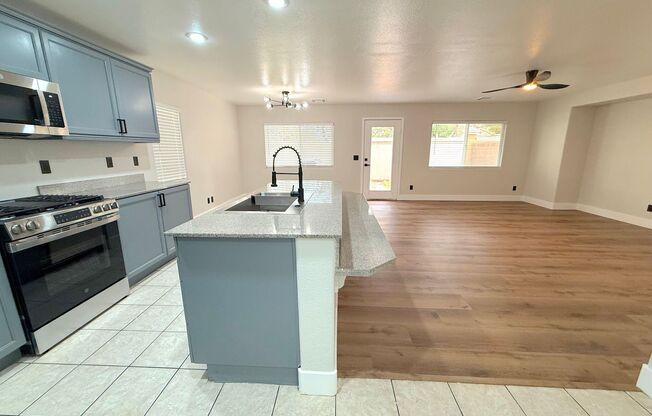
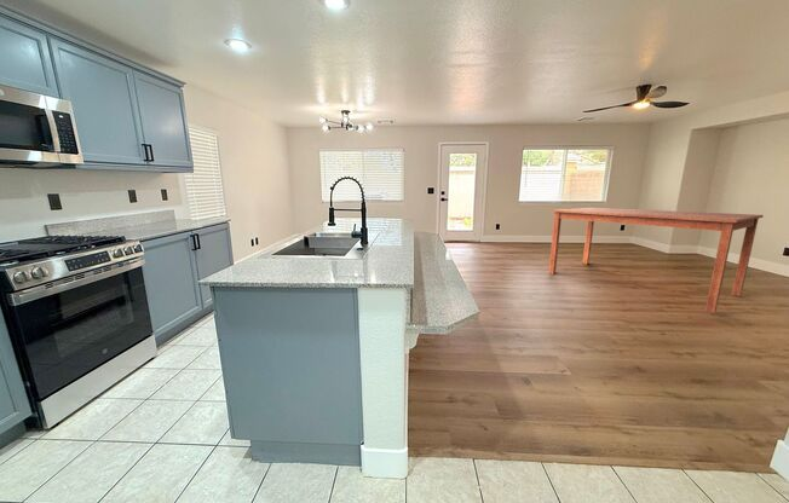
+ dining table (638, 224)
